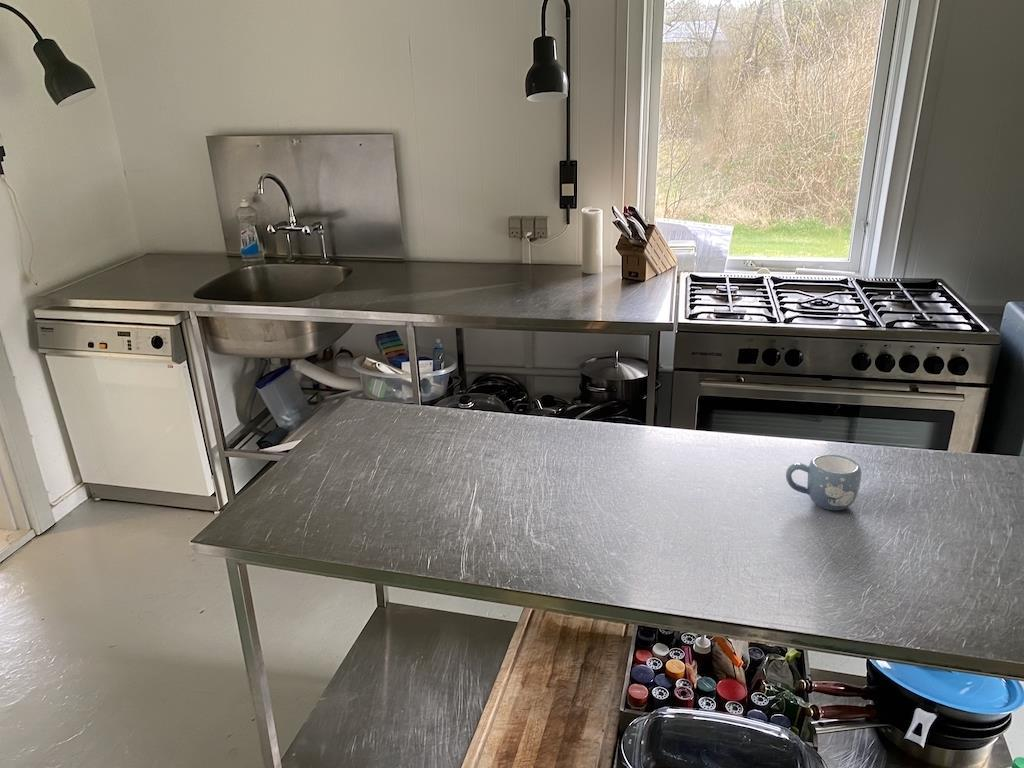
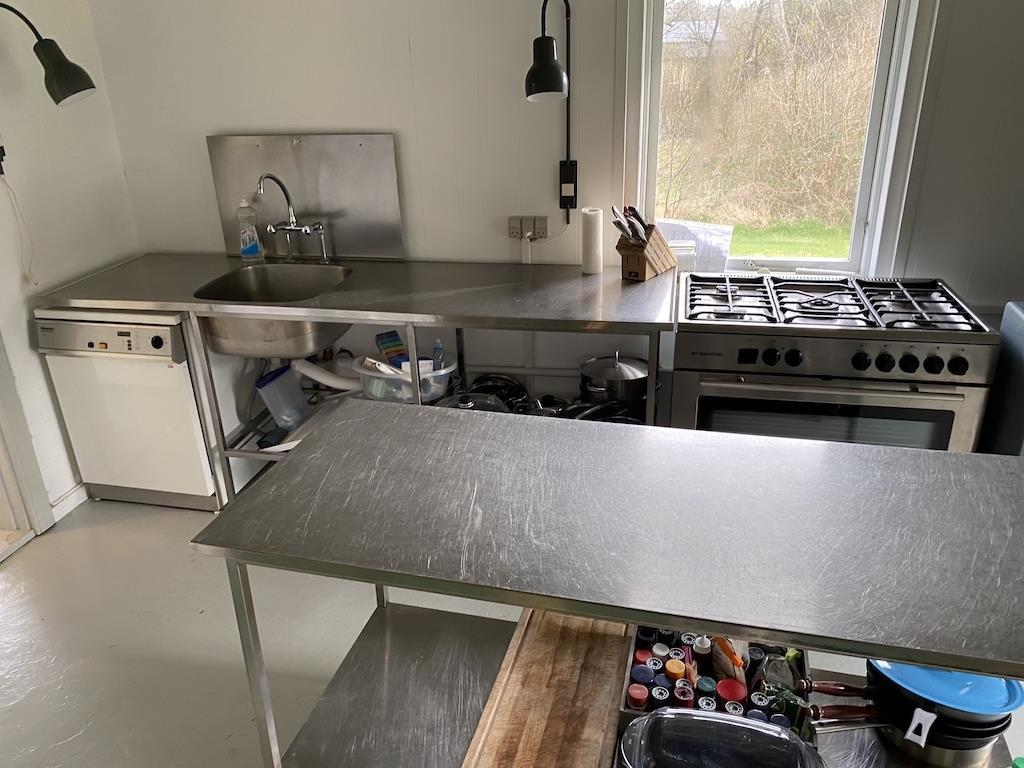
- mug (822, 482)
